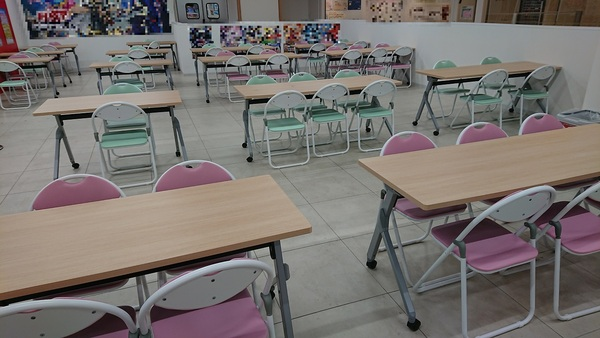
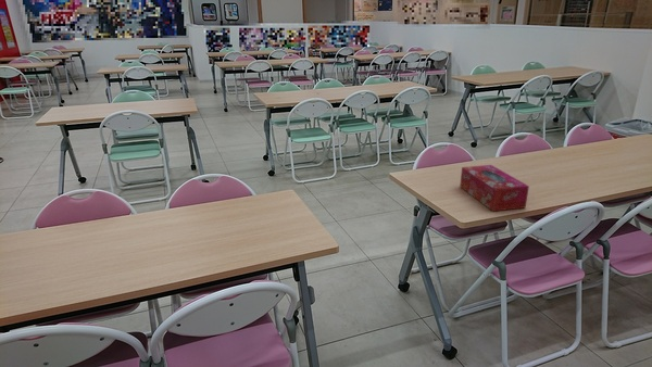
+ tissue box (491, 186)
